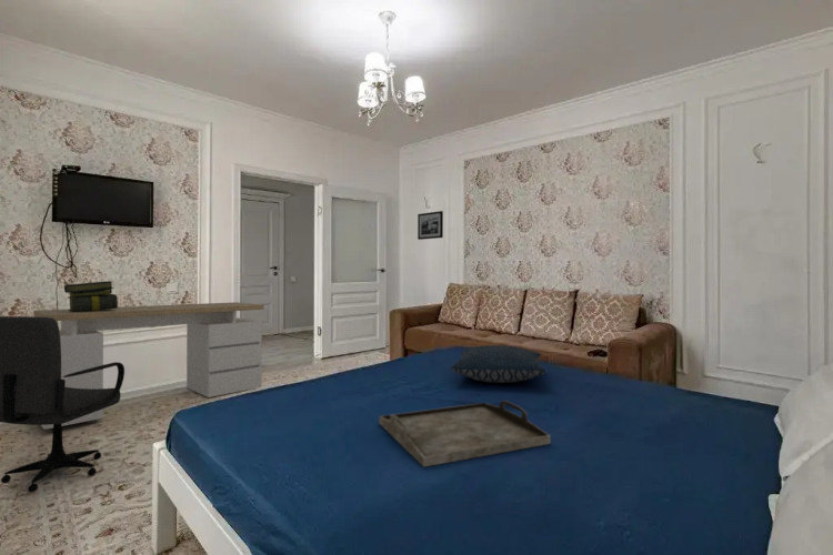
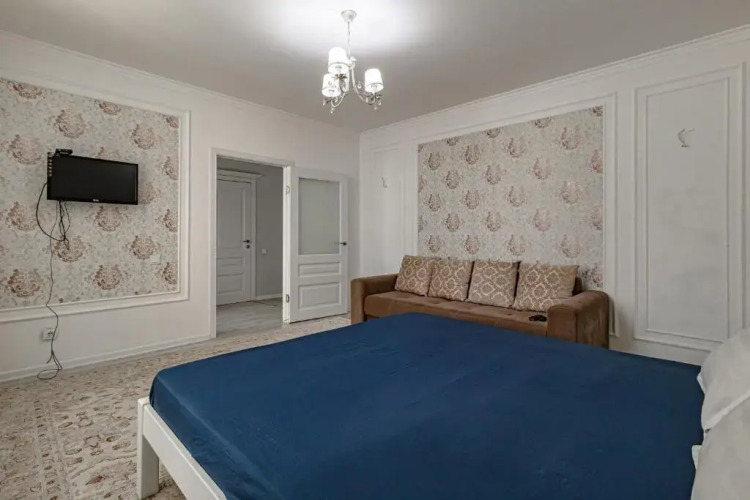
- pillow (499, 362)
- serving tray (459, 422)
- picture frame (430, 225)
- office chair (54, 394)
- desk (187, 354)
- stack of books (91, 295)
